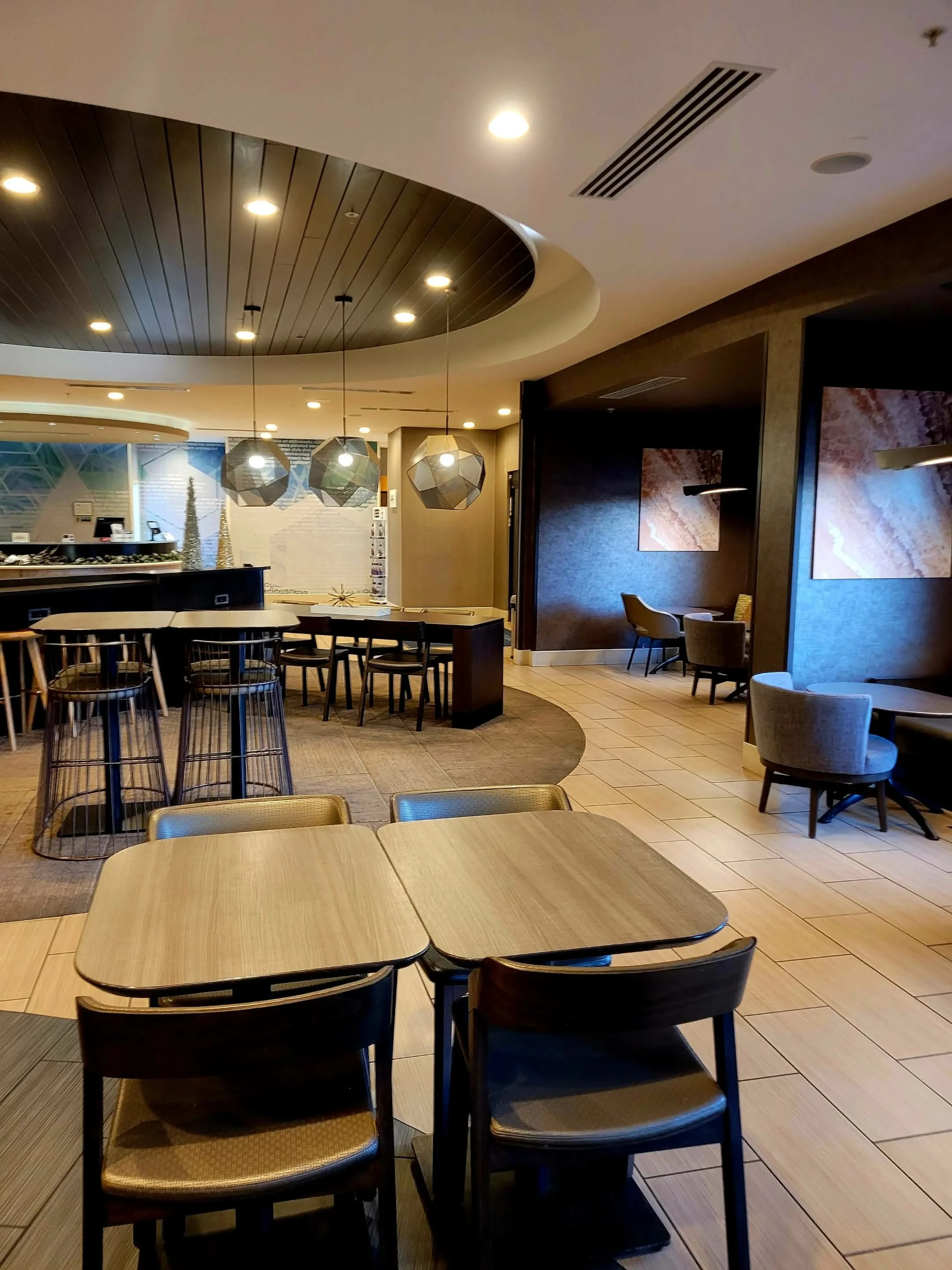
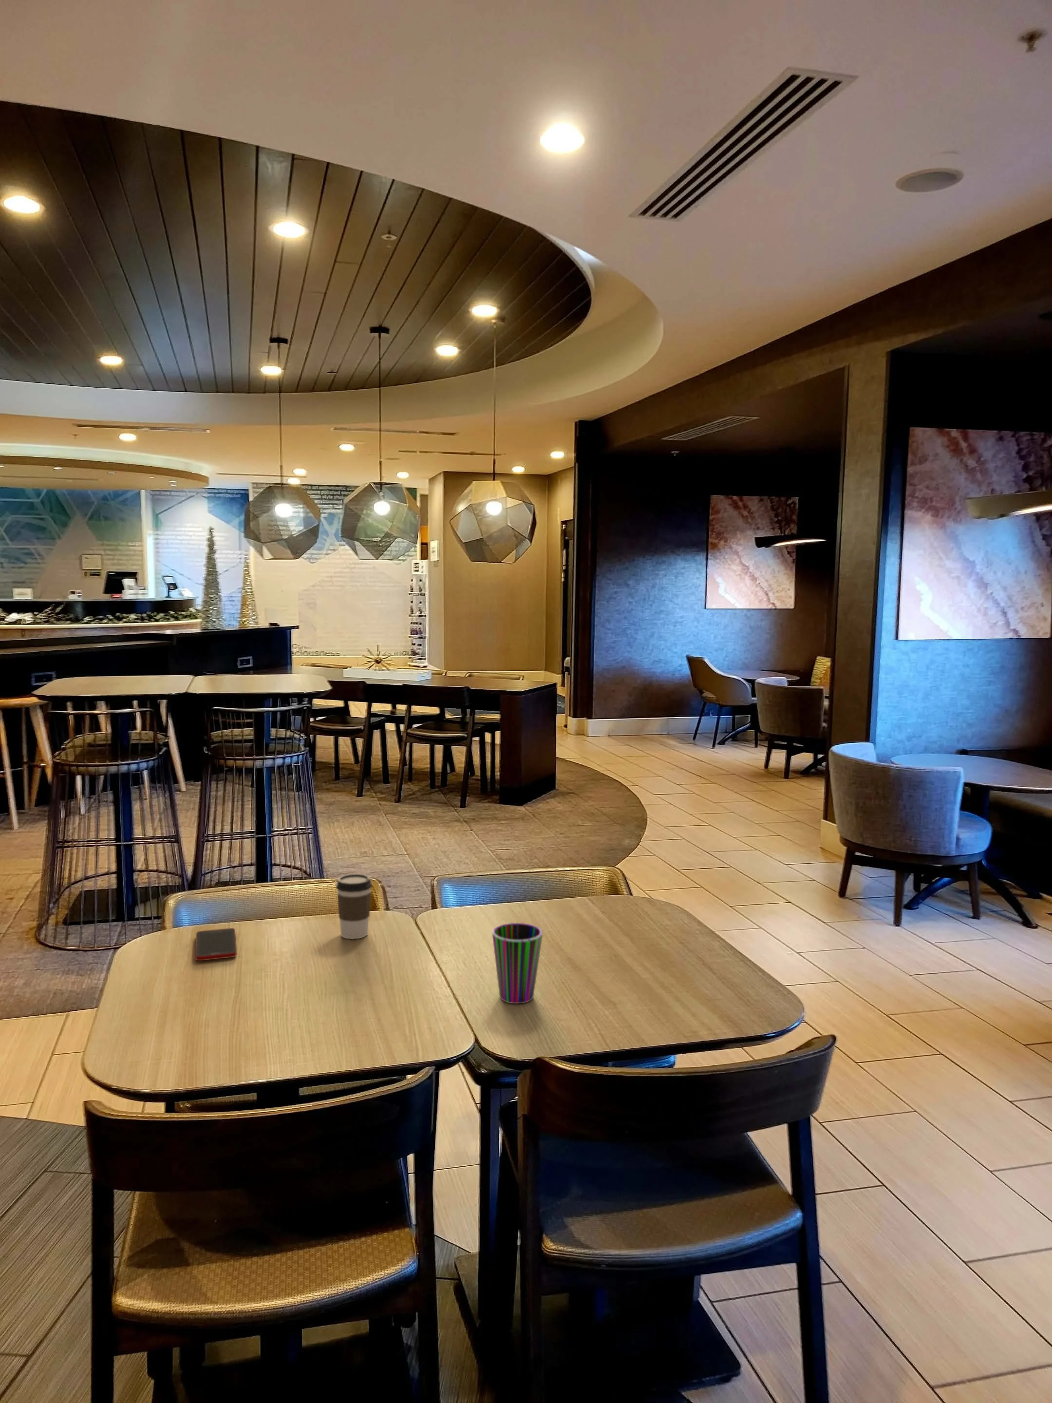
+ cup (517, 964)
+ cell phone (215, 943)
+ coffee cup (354, 906)
